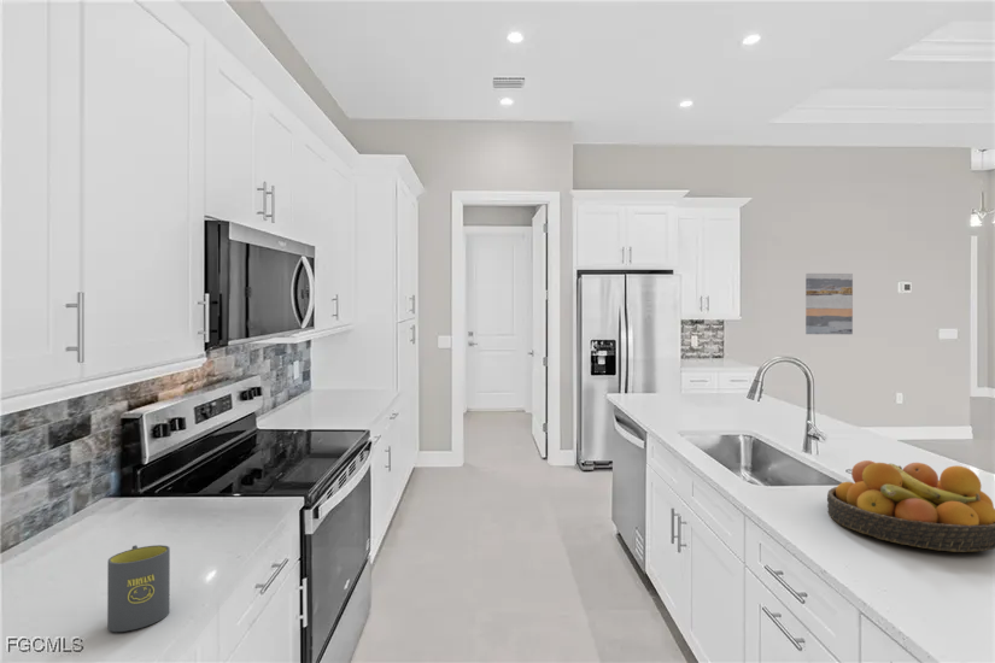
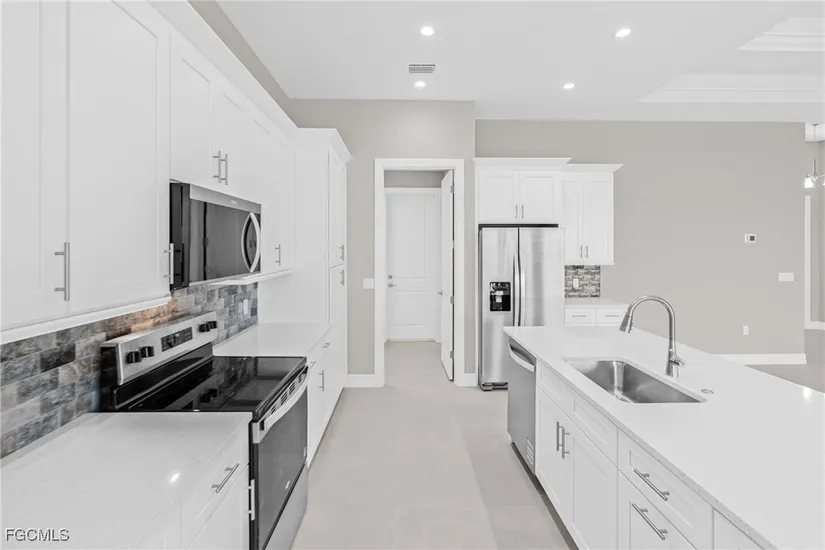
- wall art (829, 304)
- mug (137, 583)
- fruit bowl (909, 493)
